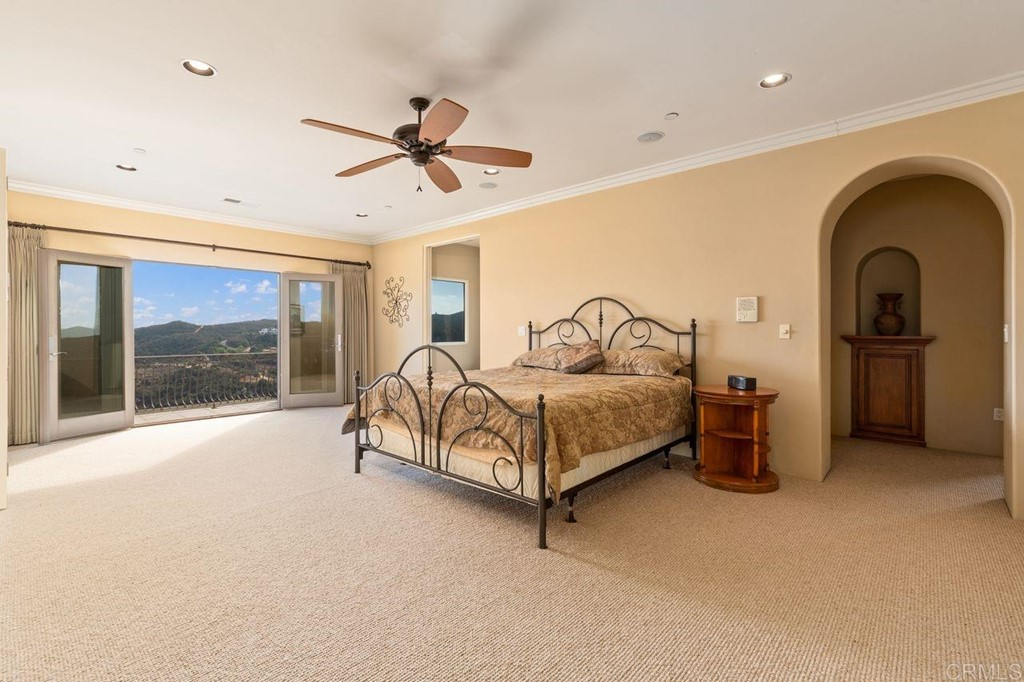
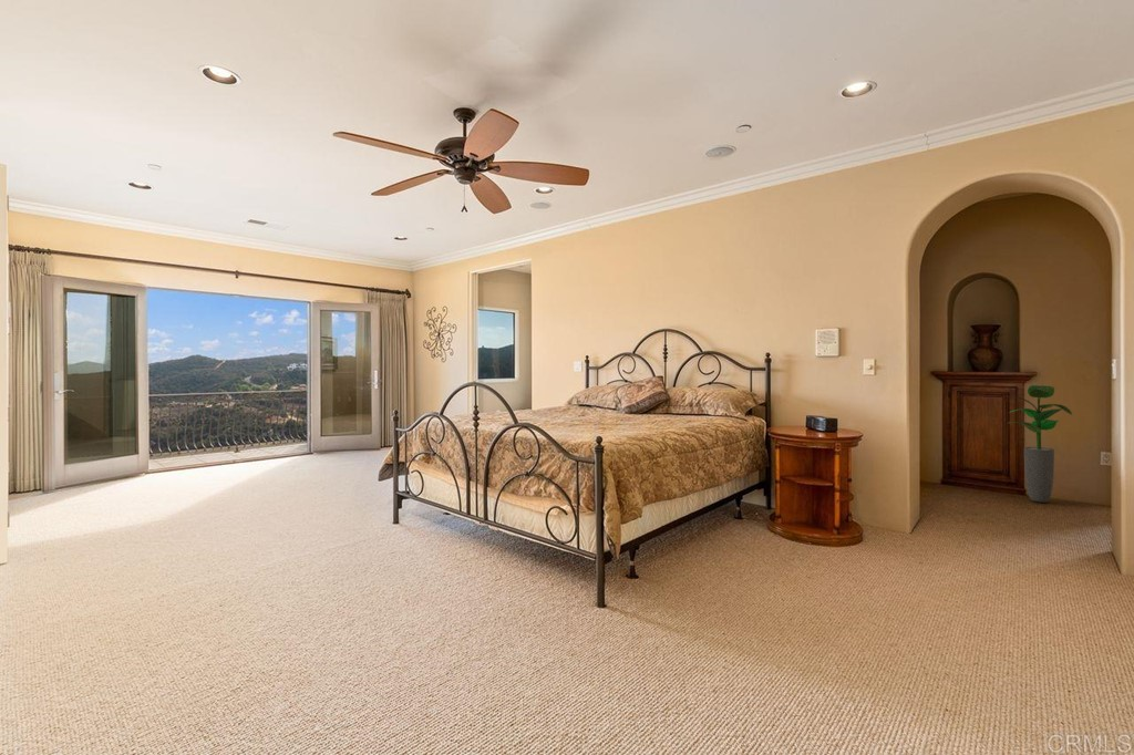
+ potted plant (1037, 443)
